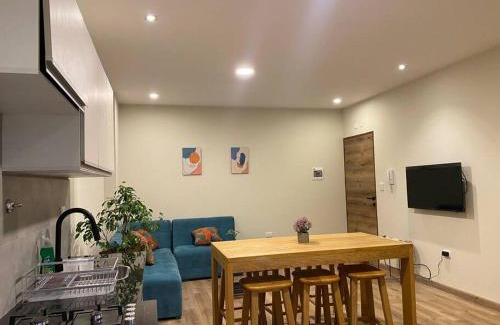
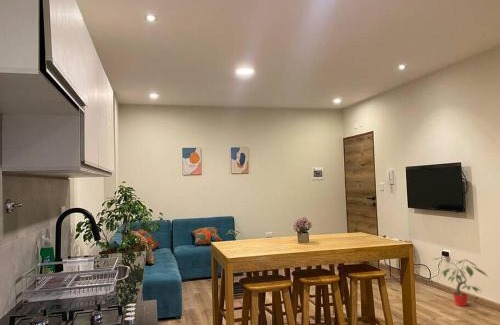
+ potted plant (459, 282)
